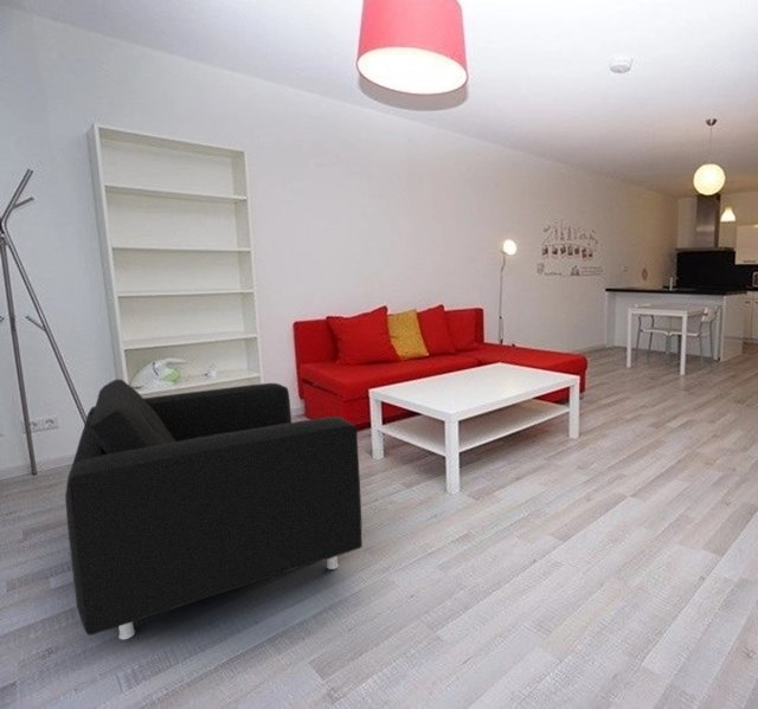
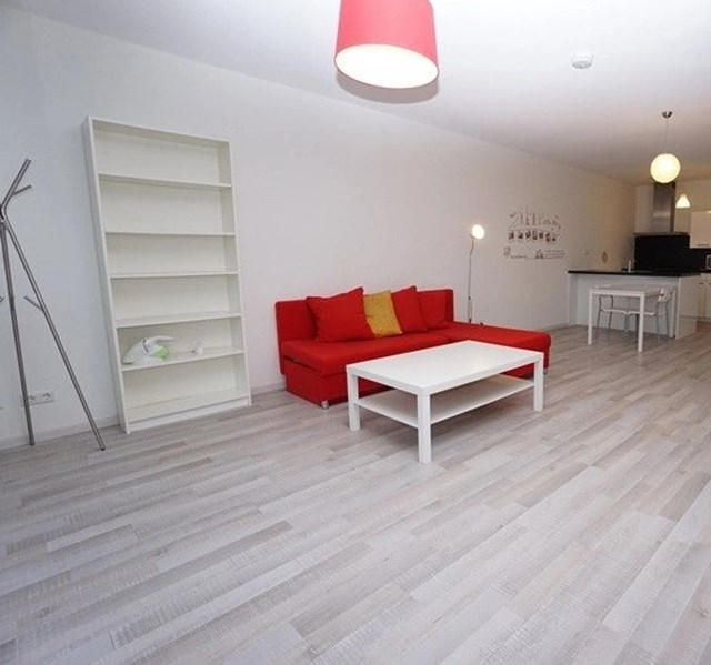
- armchair (213, 472)
